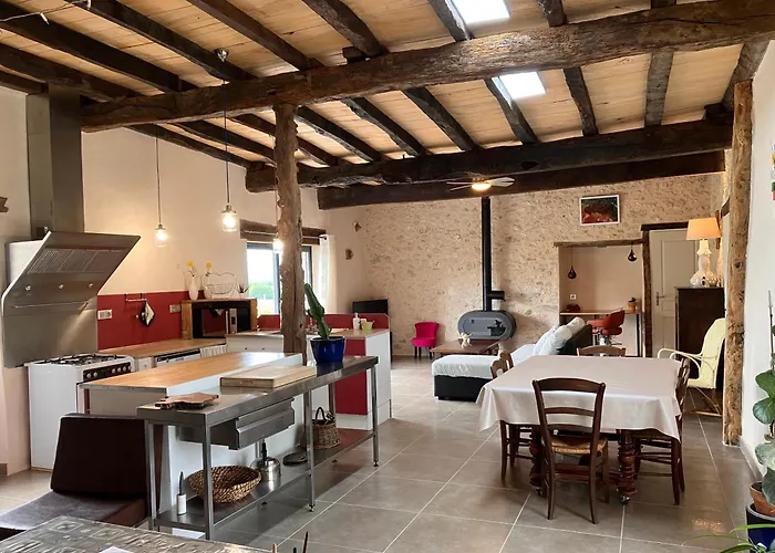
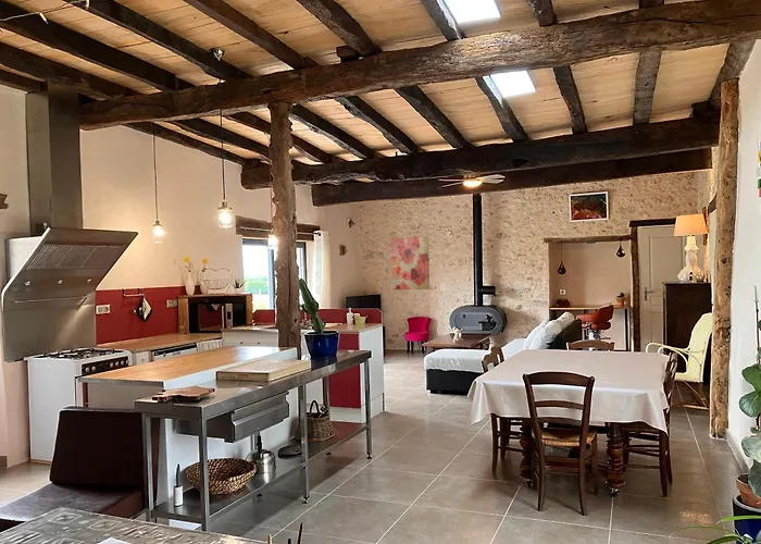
+ wall art (410, 263)
